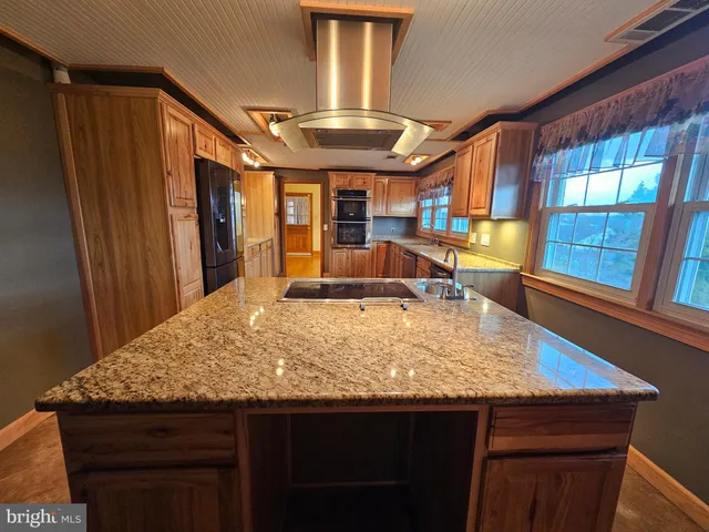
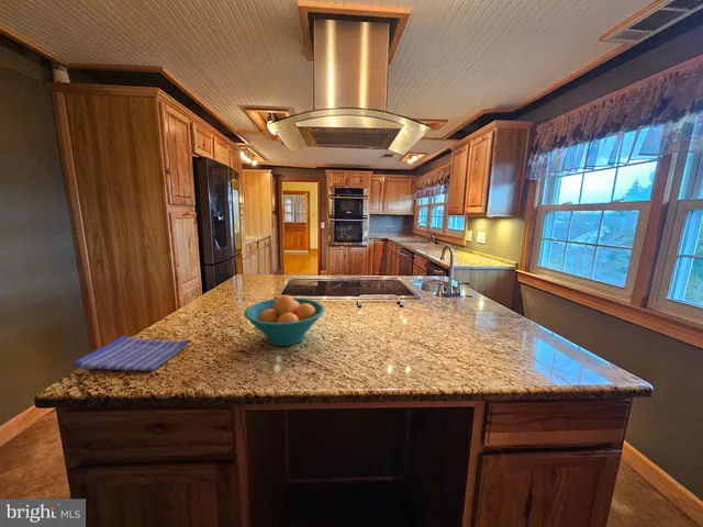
+ dish towel (134, 351)
+ fruit bowl (286, 316)
